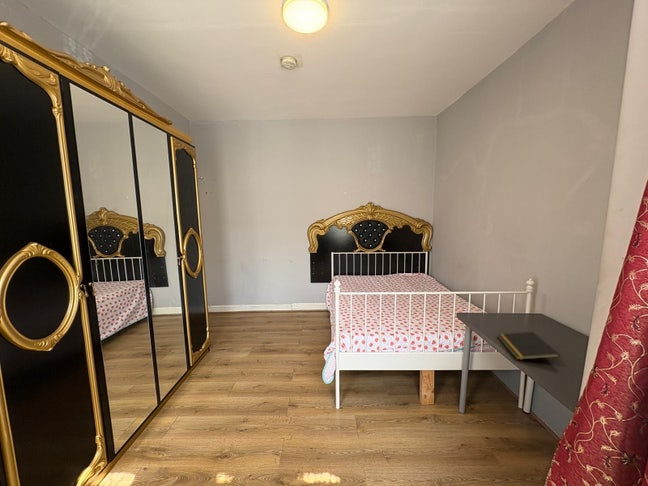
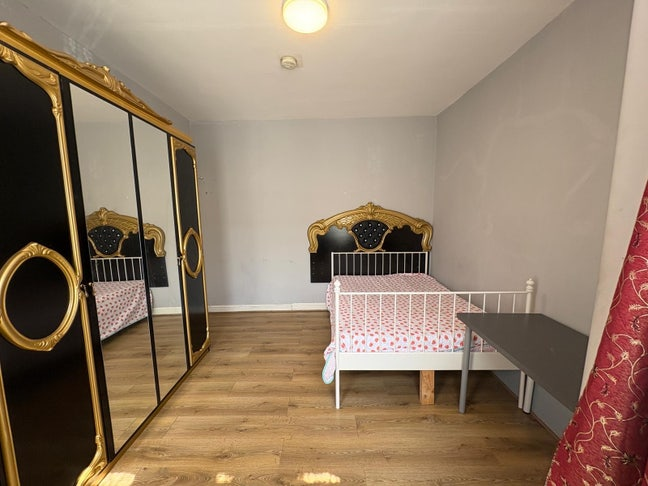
- notepad (525, 344)
